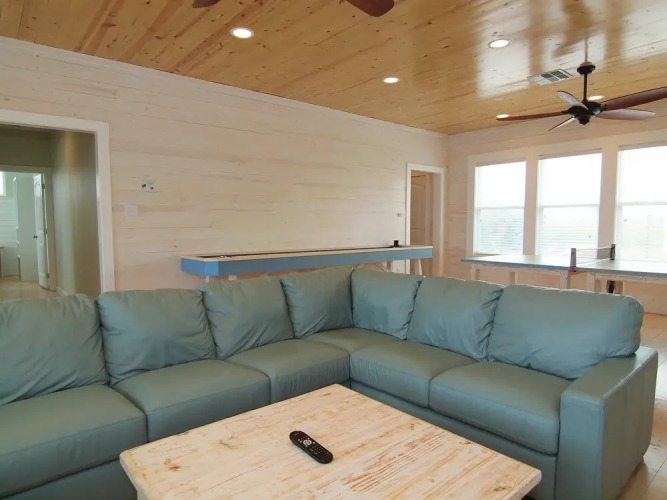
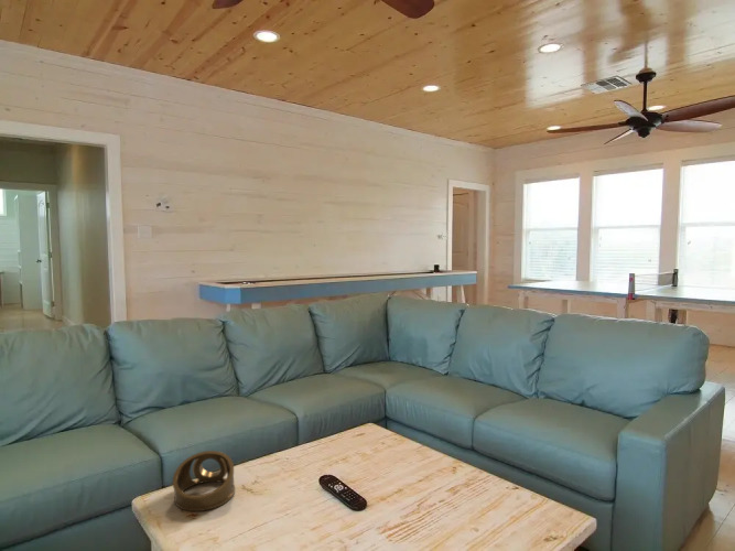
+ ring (205, 477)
